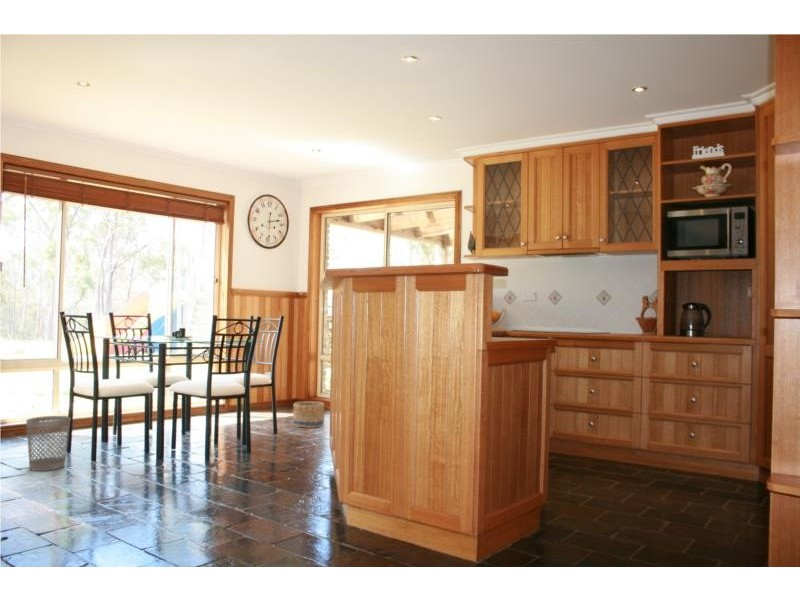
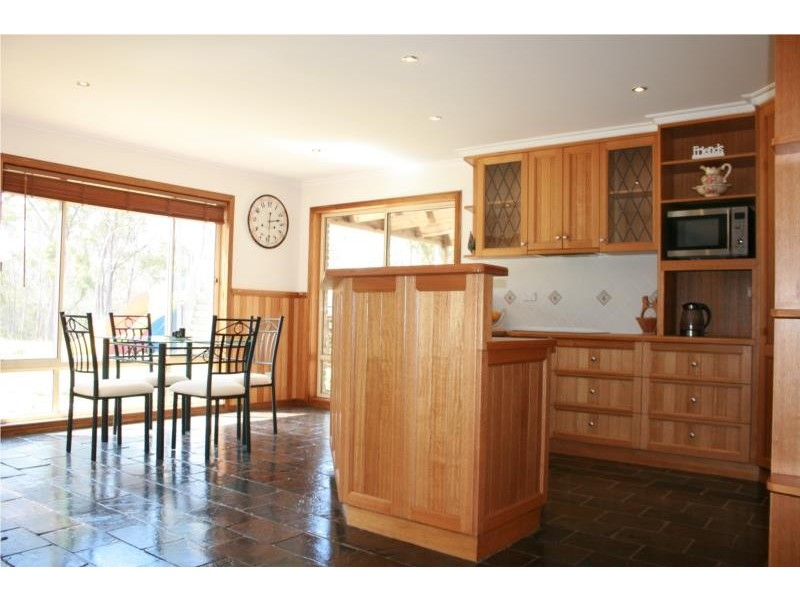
- basket (308, 414)
- wastebasket (48, 443)
